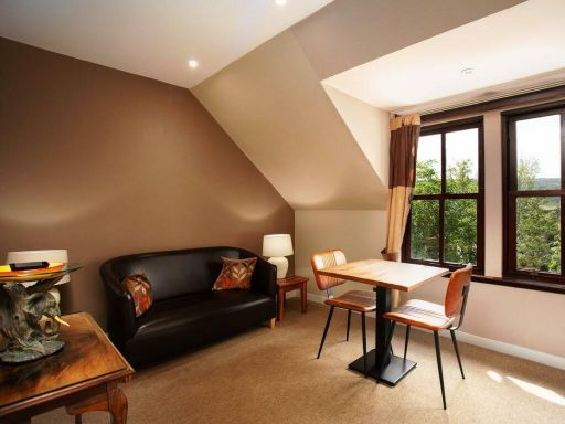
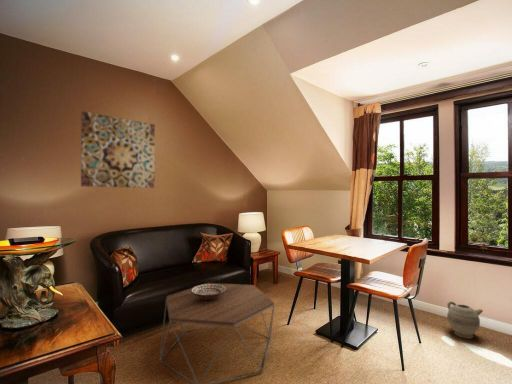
+ decorative bowl (209, 293)
+ wall art (120, 152)
+ coffee table (218, 324)
+ ceramic jug (465, 320)
